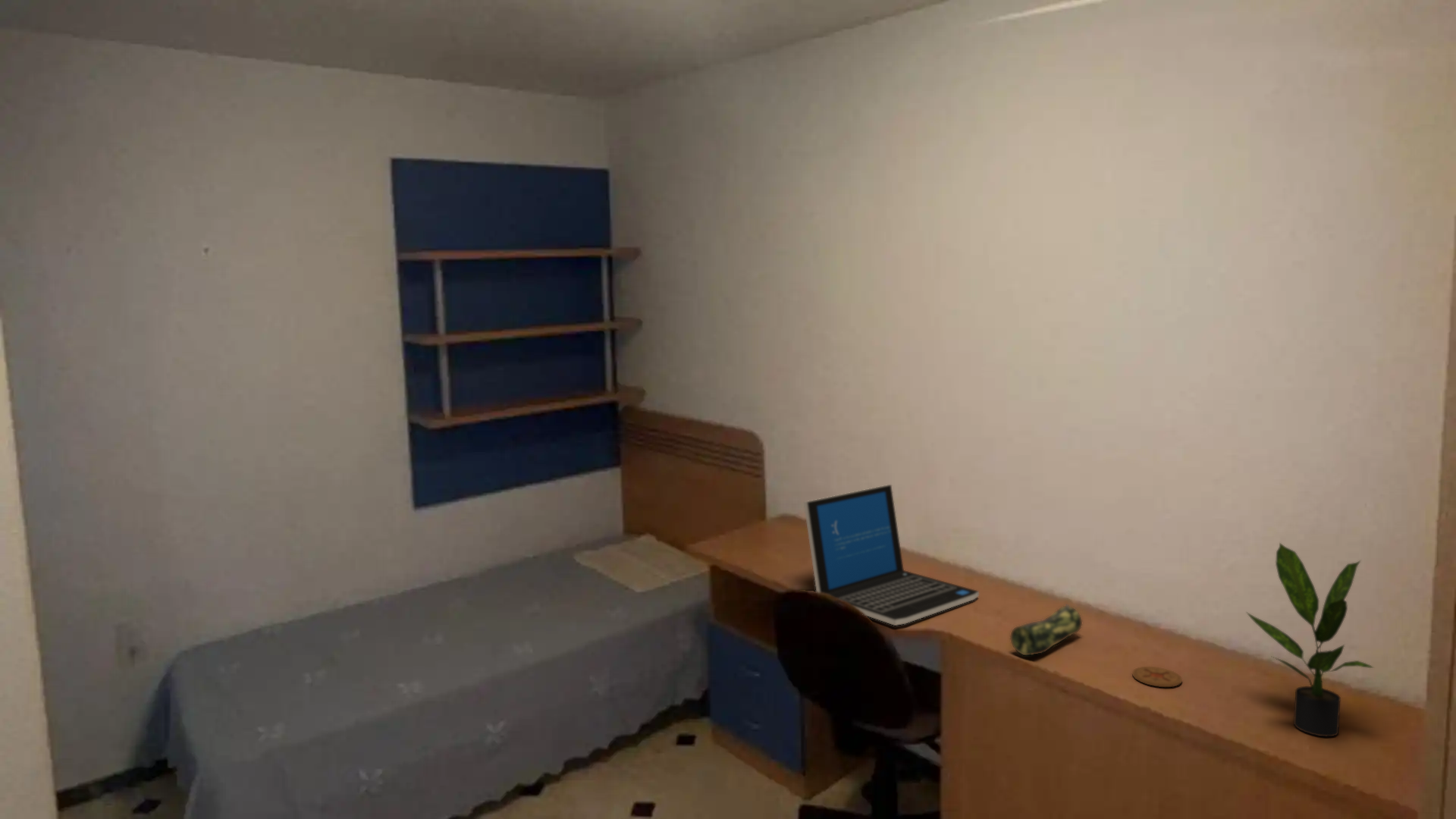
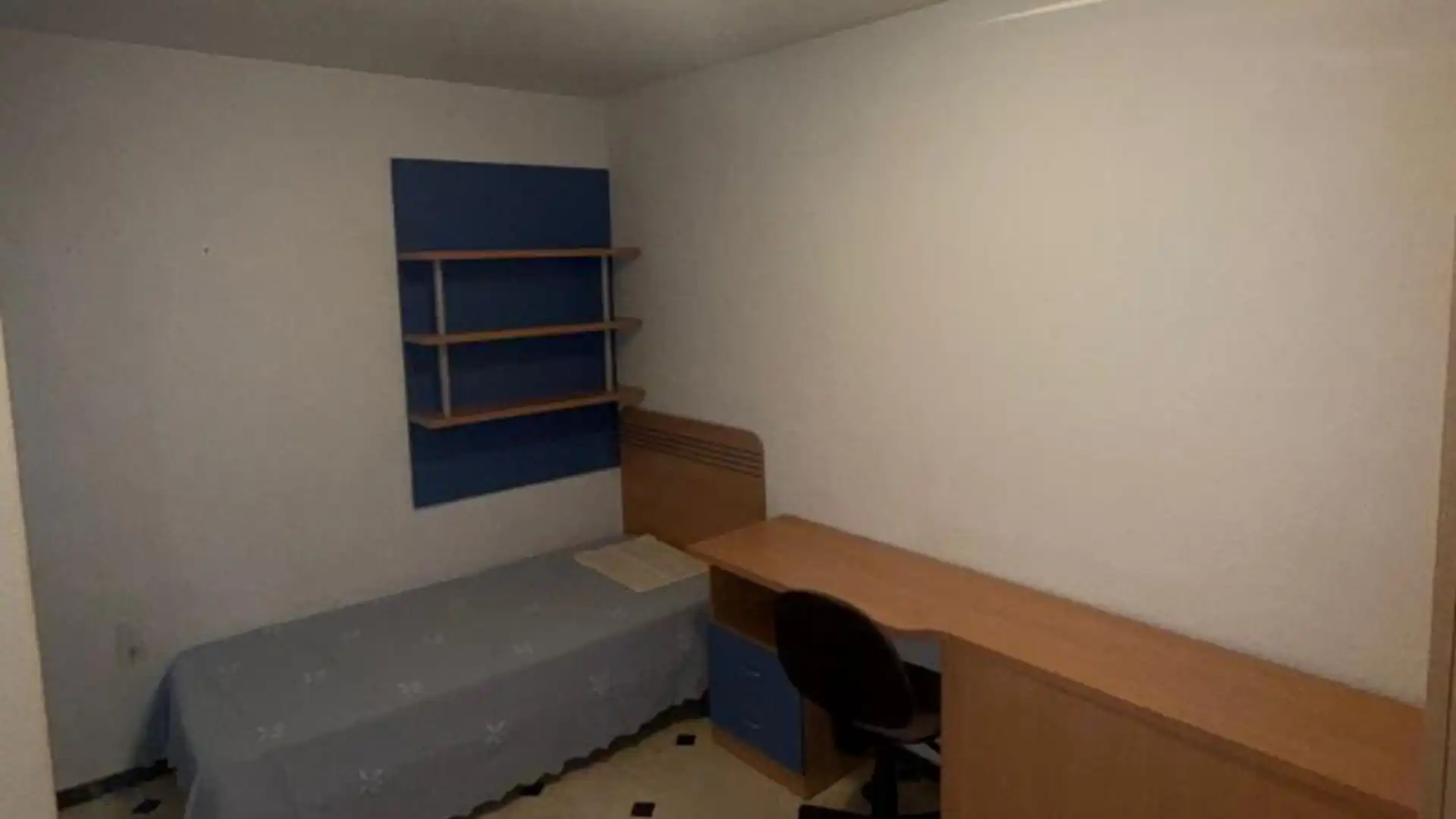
- coaster (1156, 676)
- pencil case (1047, 630)
- potted plant (1298, 645)
- laptop (892, 549)
